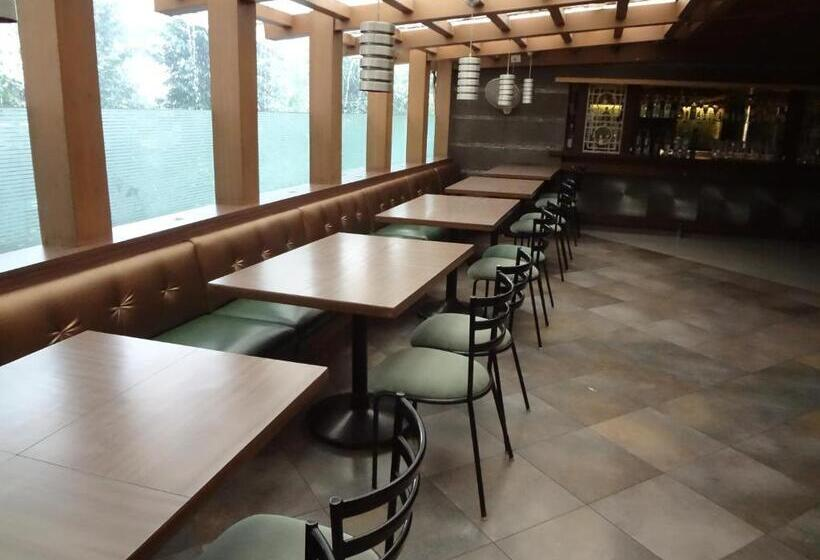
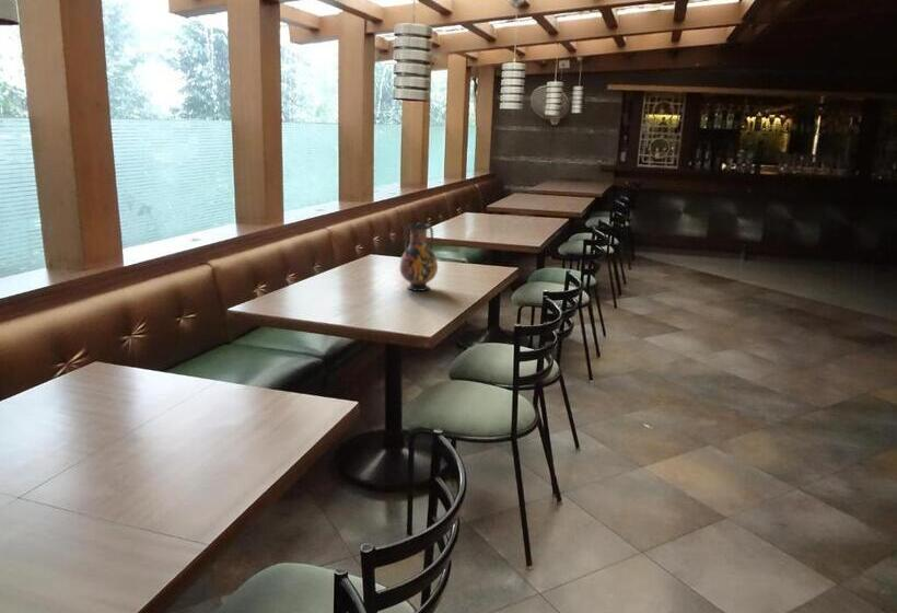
+ vase (418, 256)
